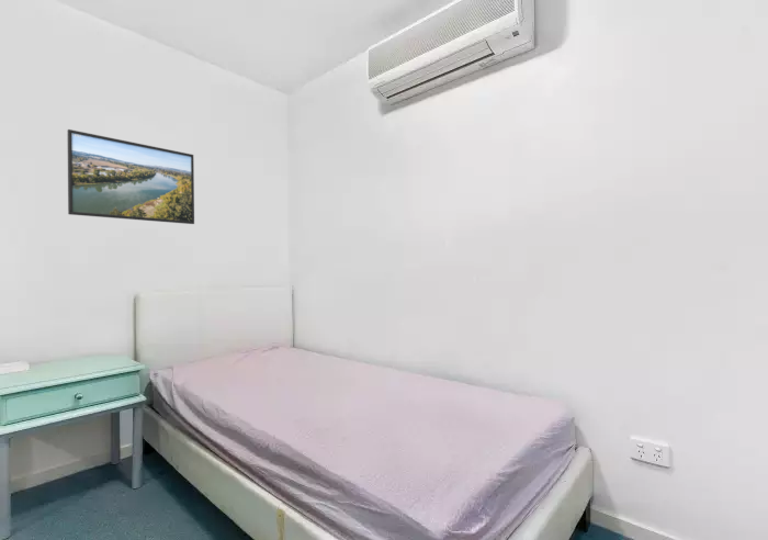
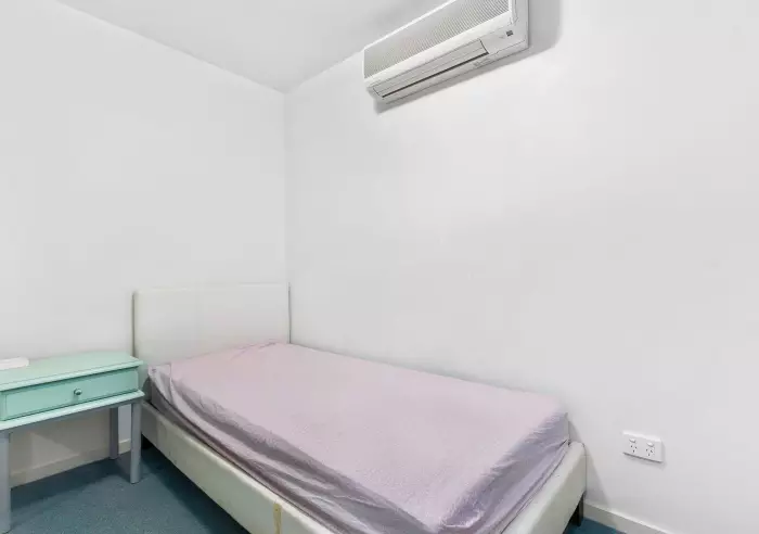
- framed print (137, 181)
